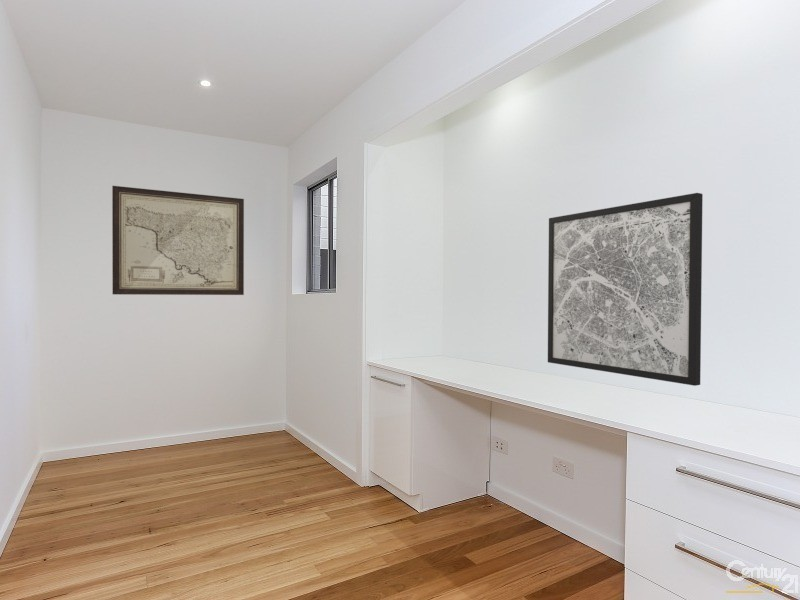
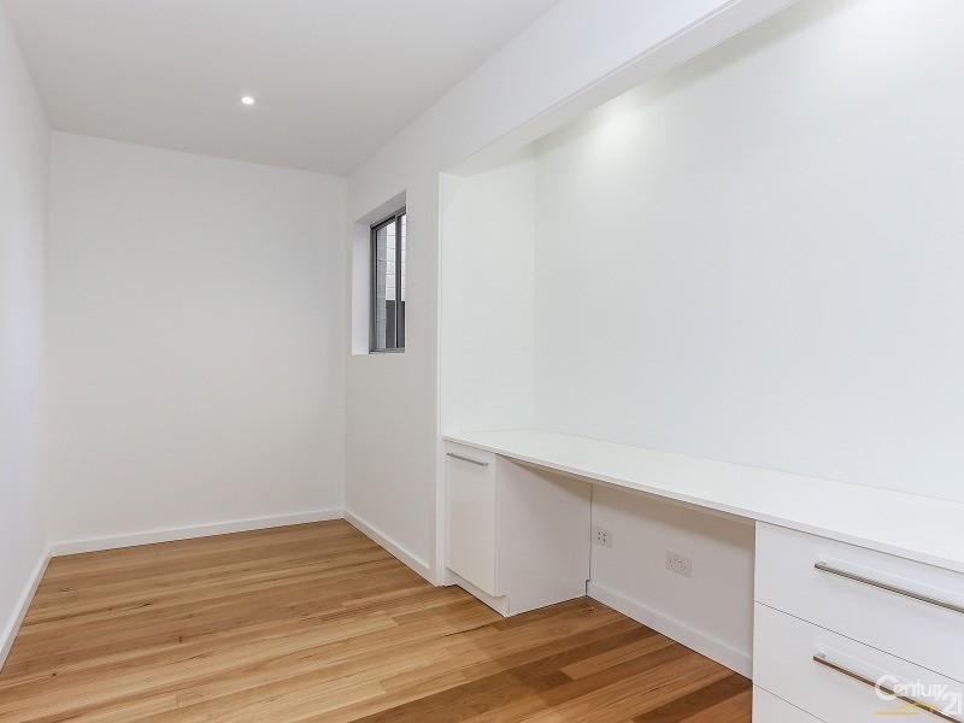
- wall art (614, 290)
- wall art (182, 243)
